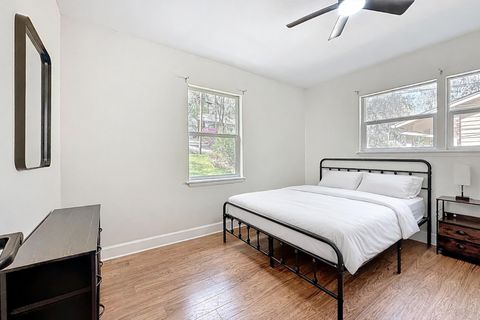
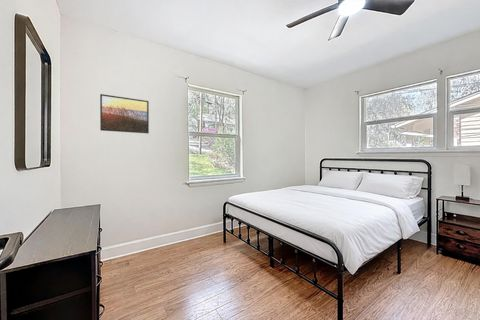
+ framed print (125, 114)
